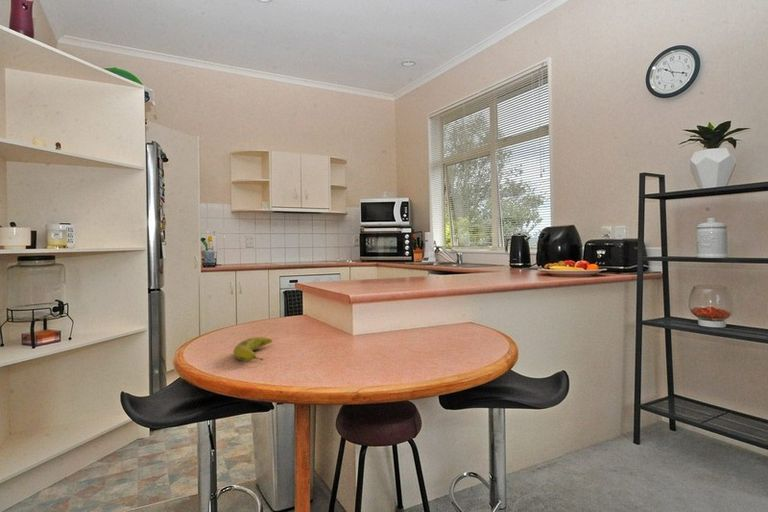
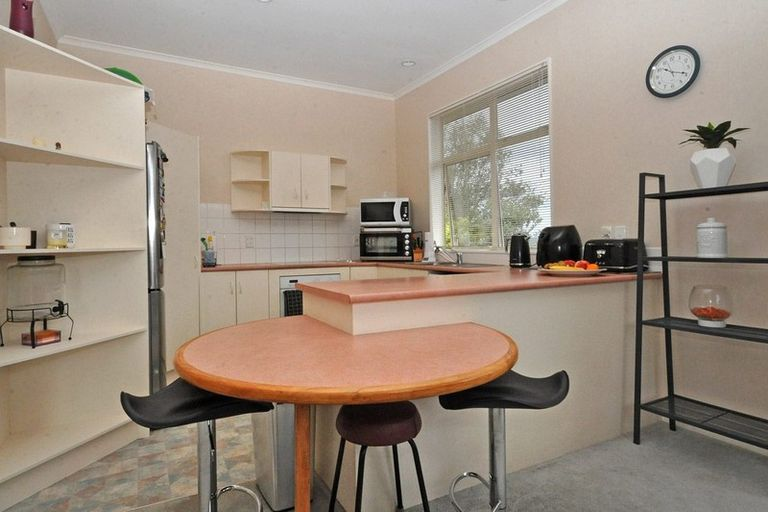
- fruit (256, 347)
